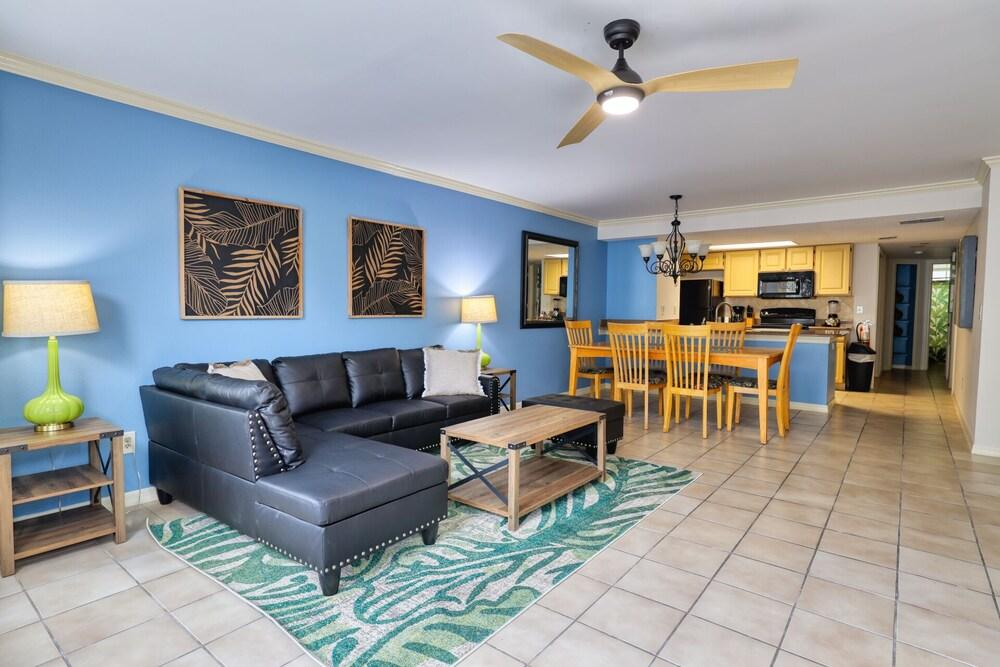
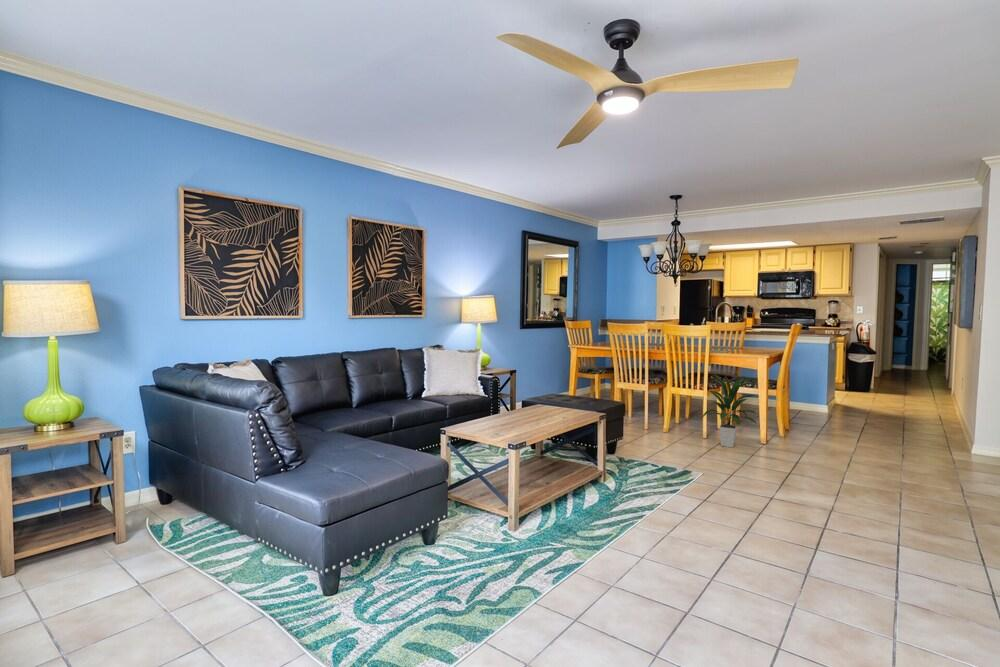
+ indoor plant (730, 409)
